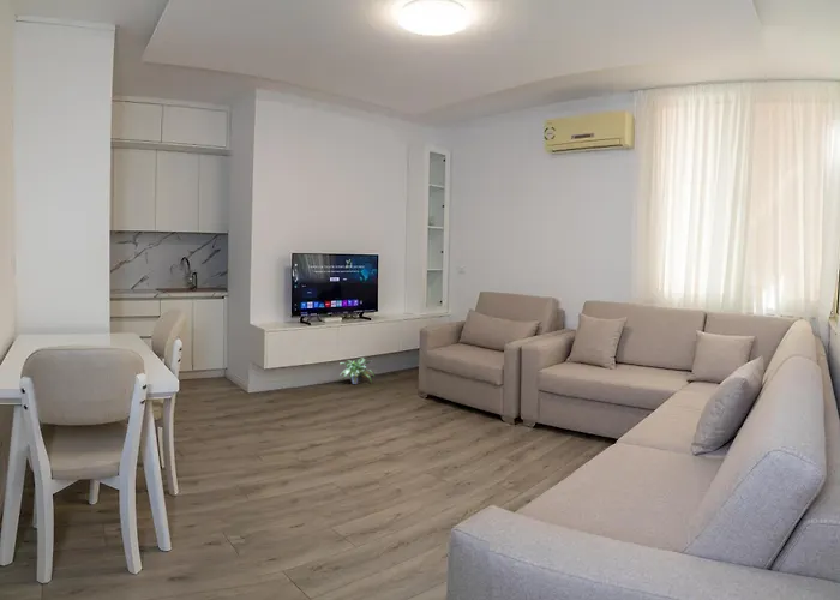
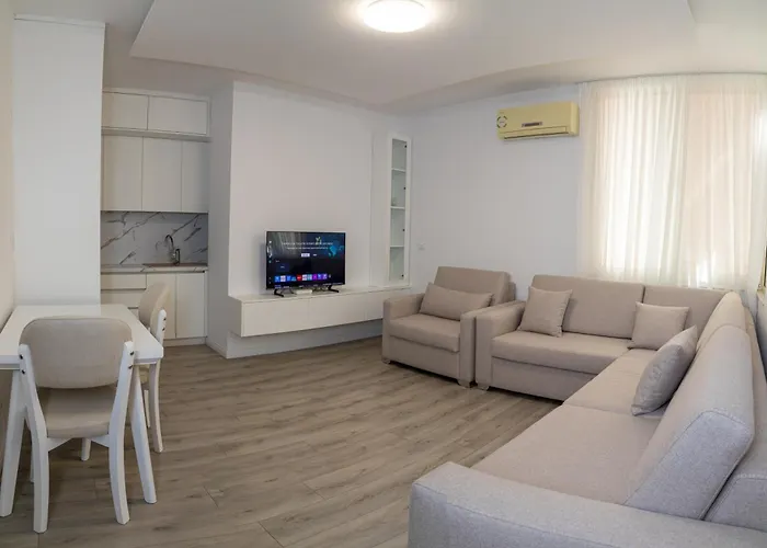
- potted plant (355, 370)
